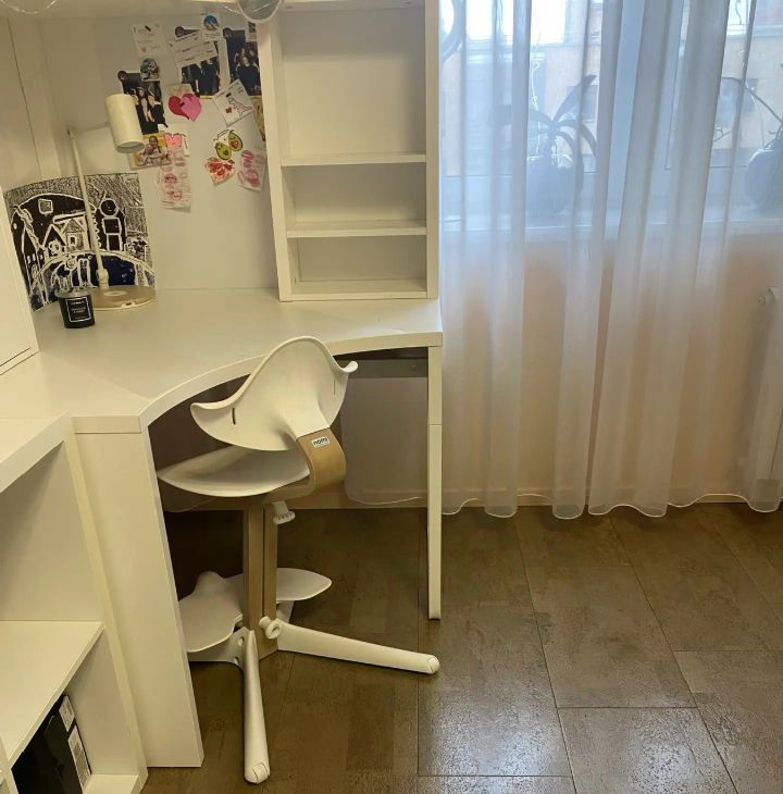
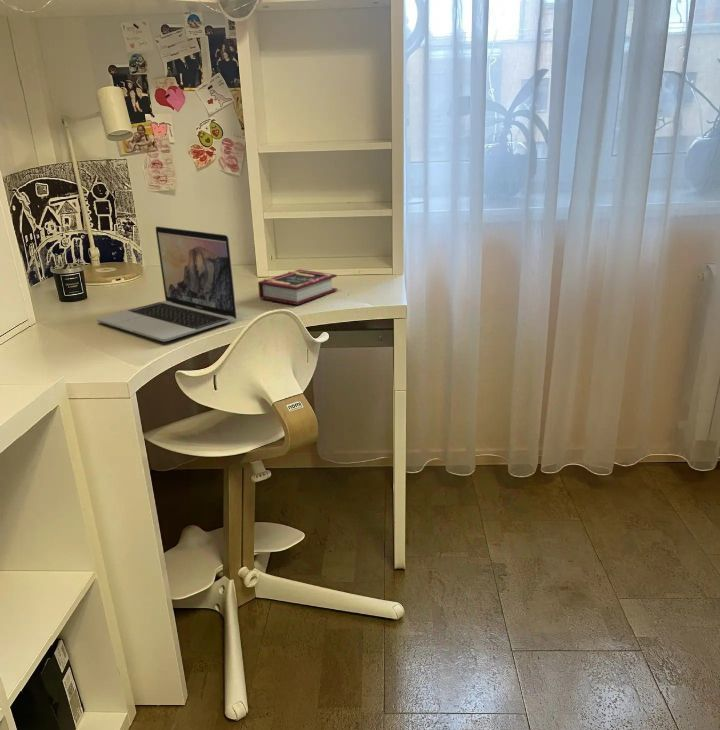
+ book (297, 285)
+ laptop (163, 280)
